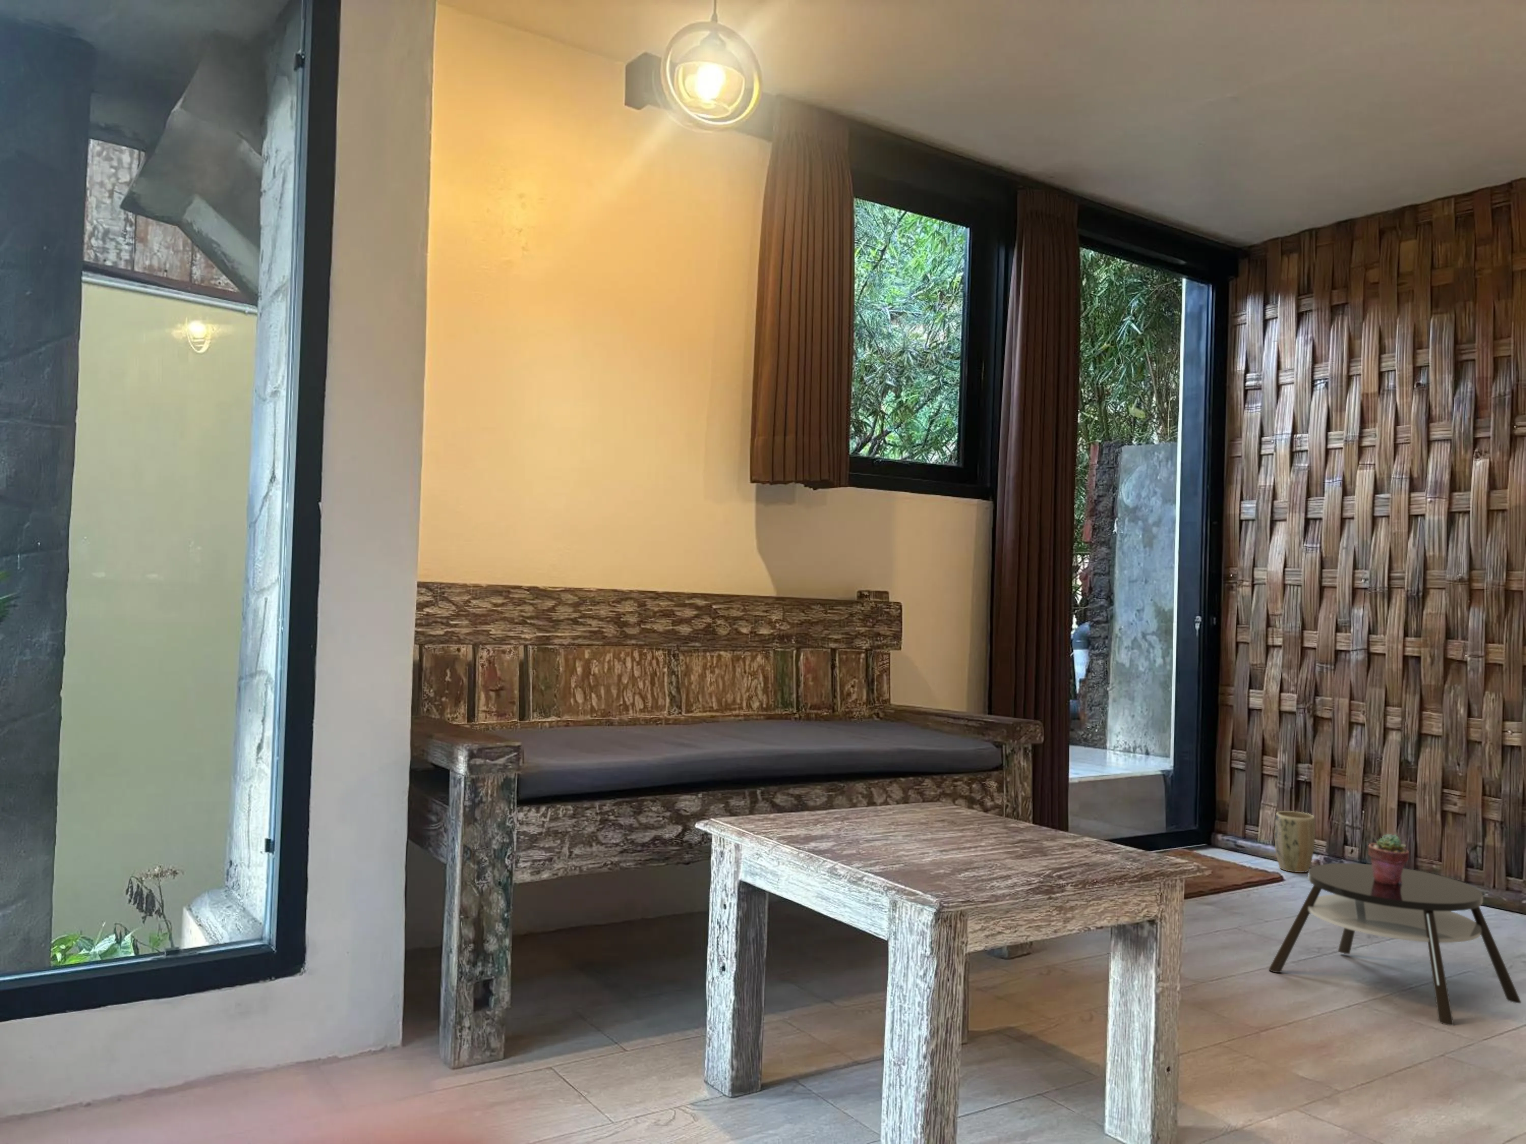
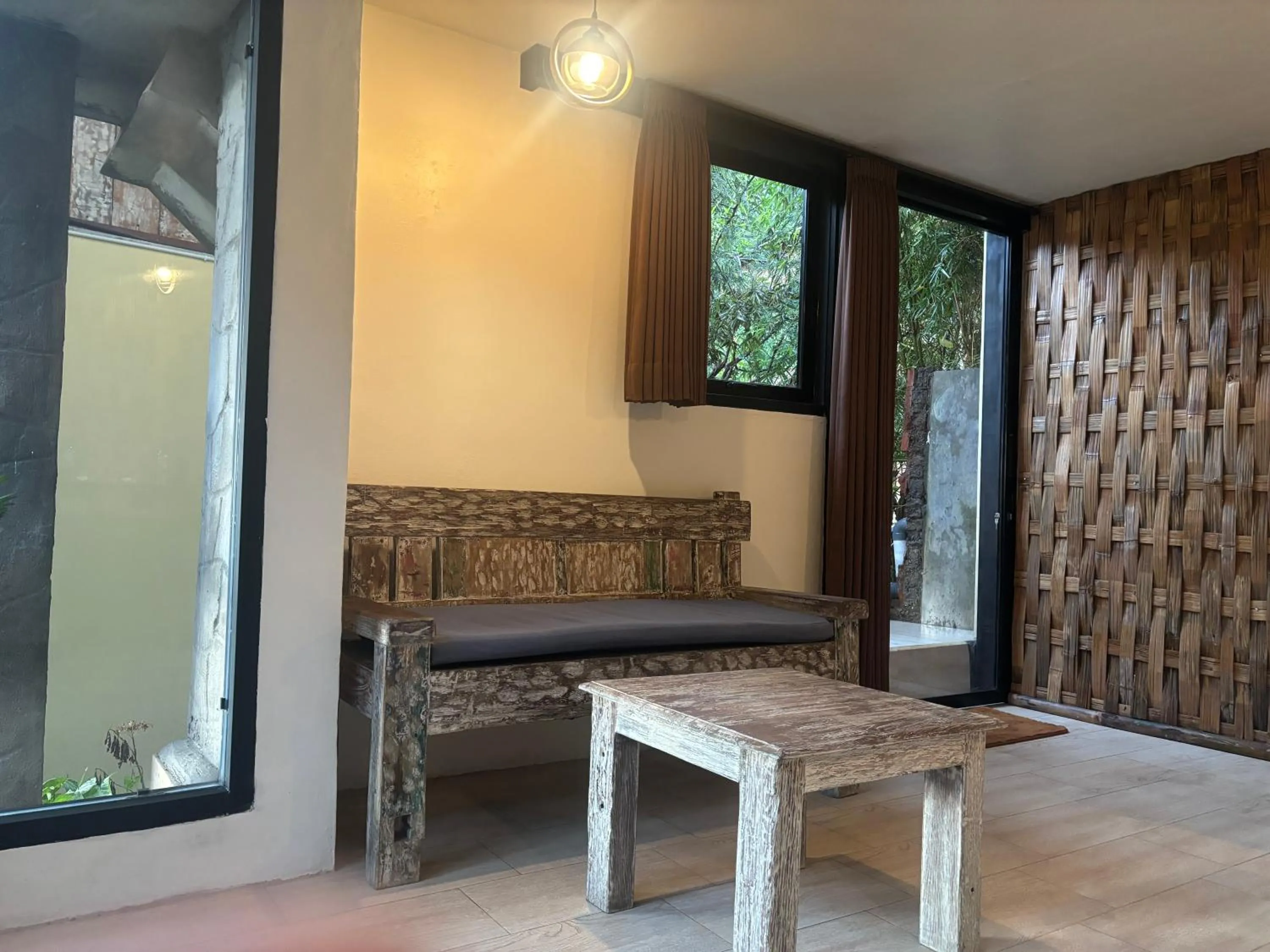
- plant pot (1294, 841)
- potted succulent (1388, 857)
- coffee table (1390, 934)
